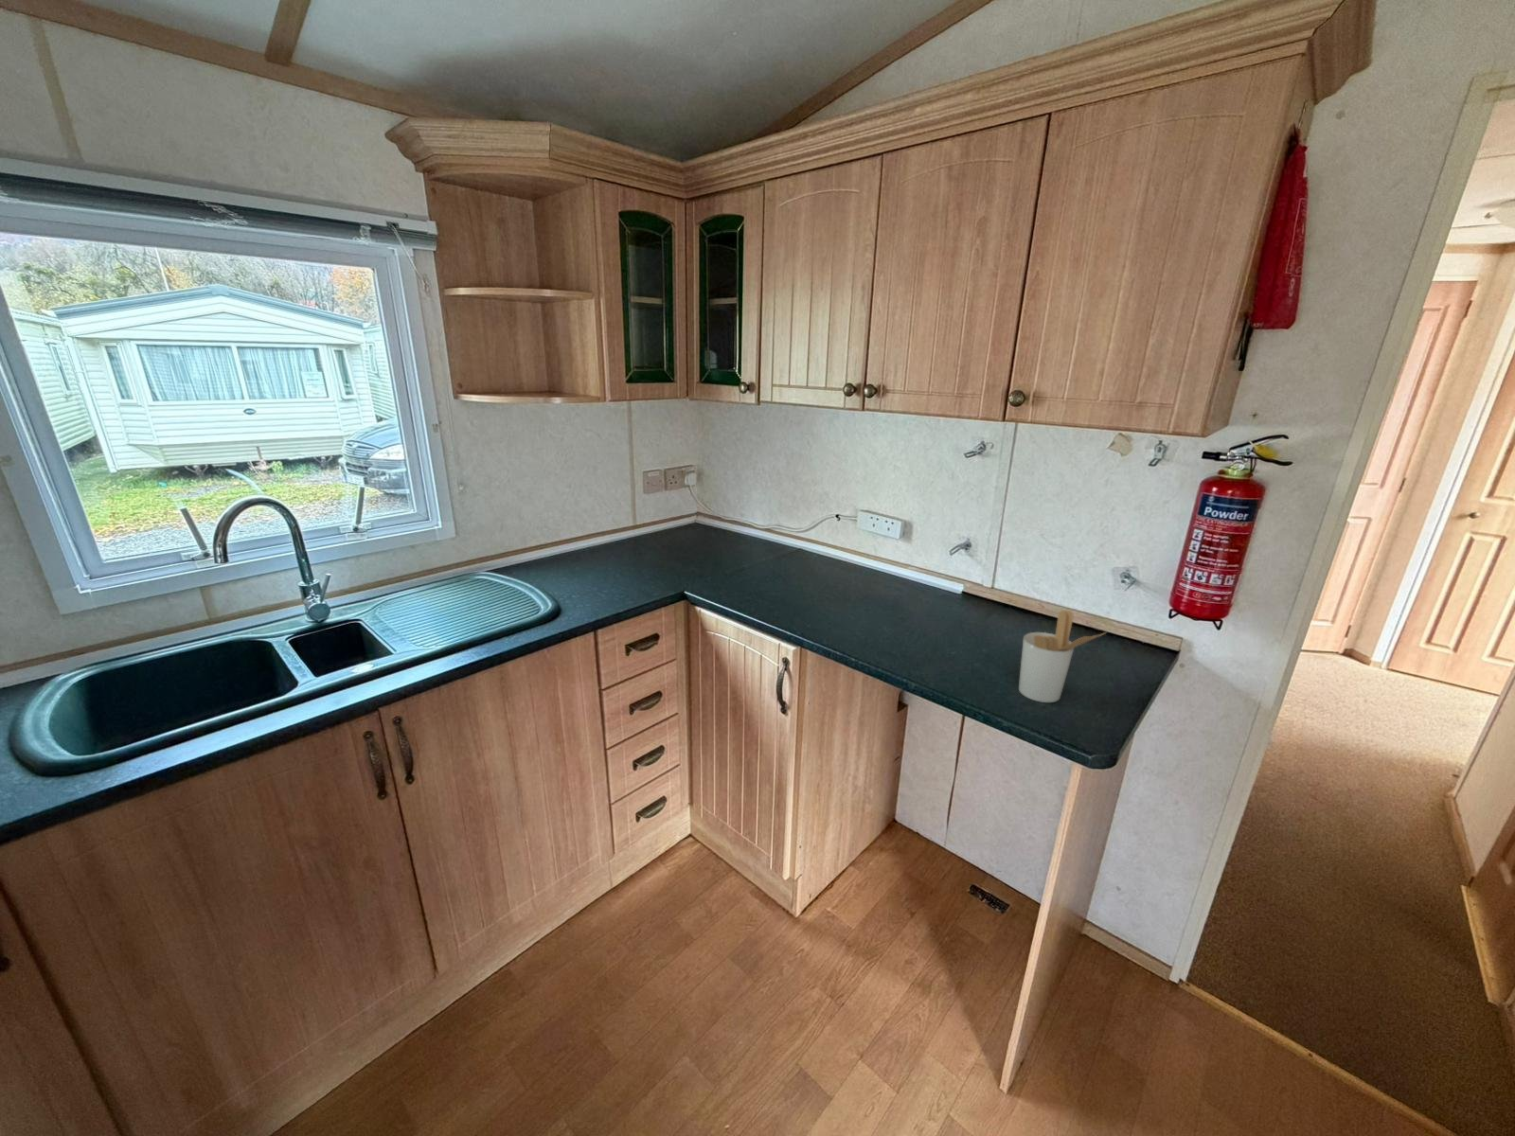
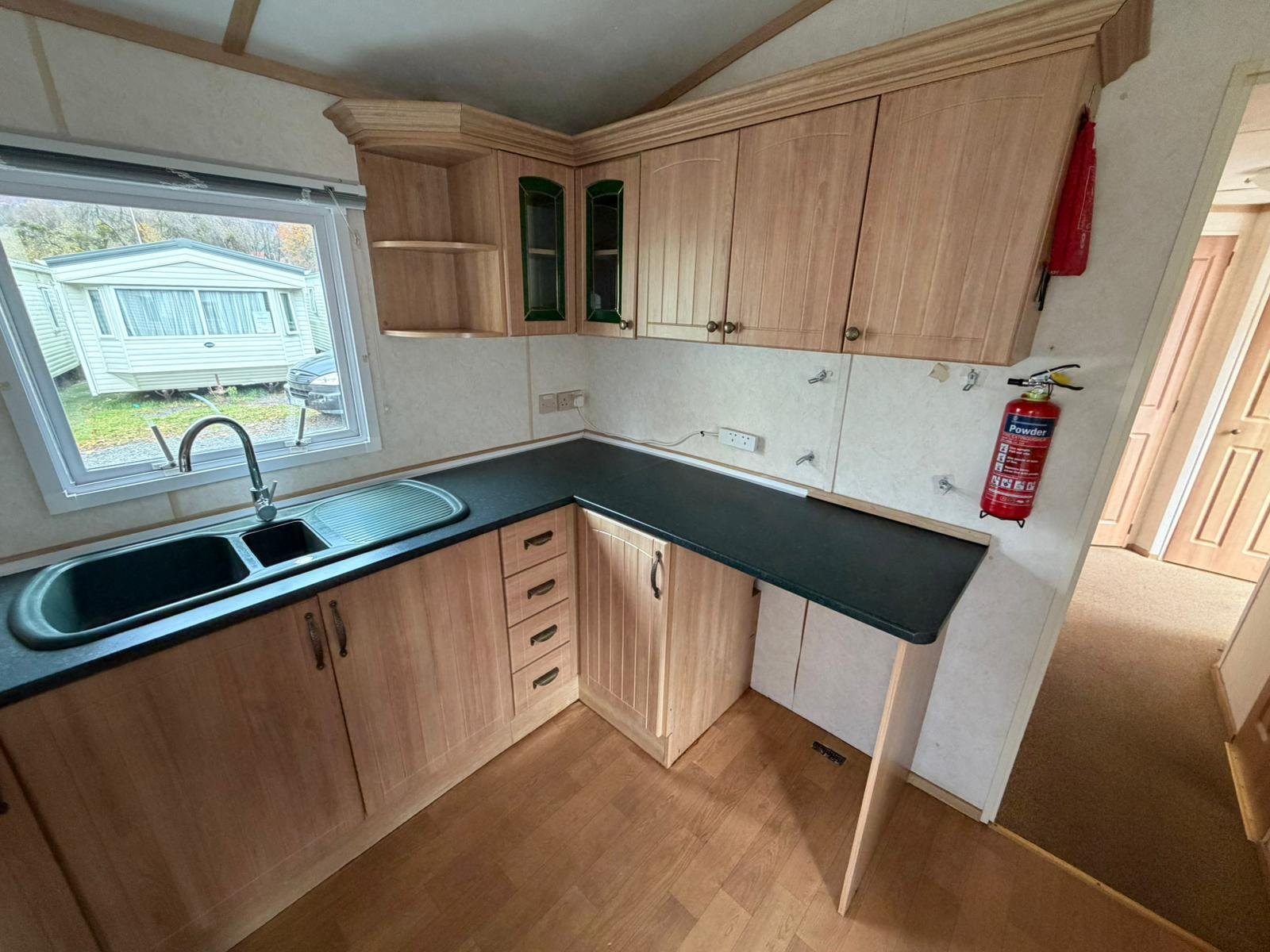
- utensil holder (1058, 659)
